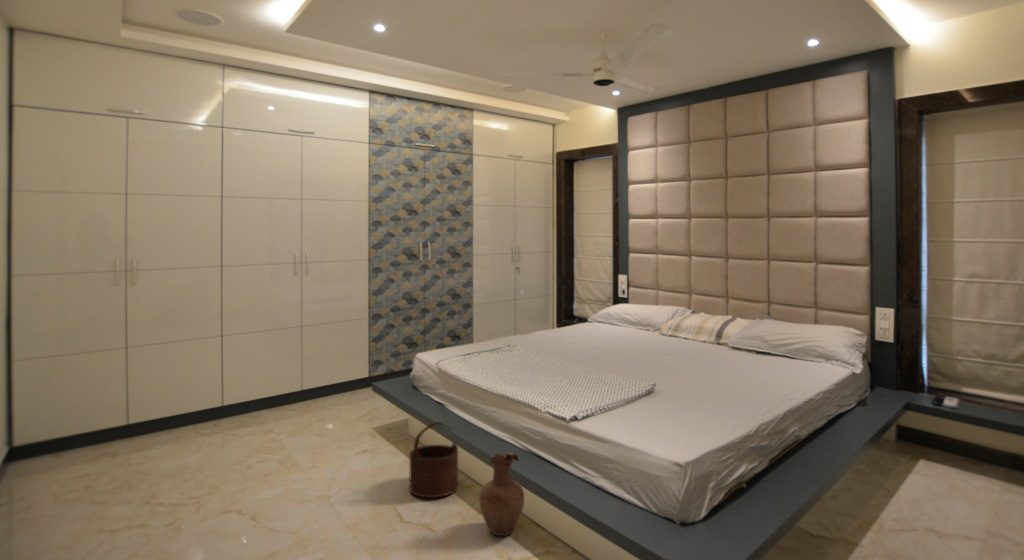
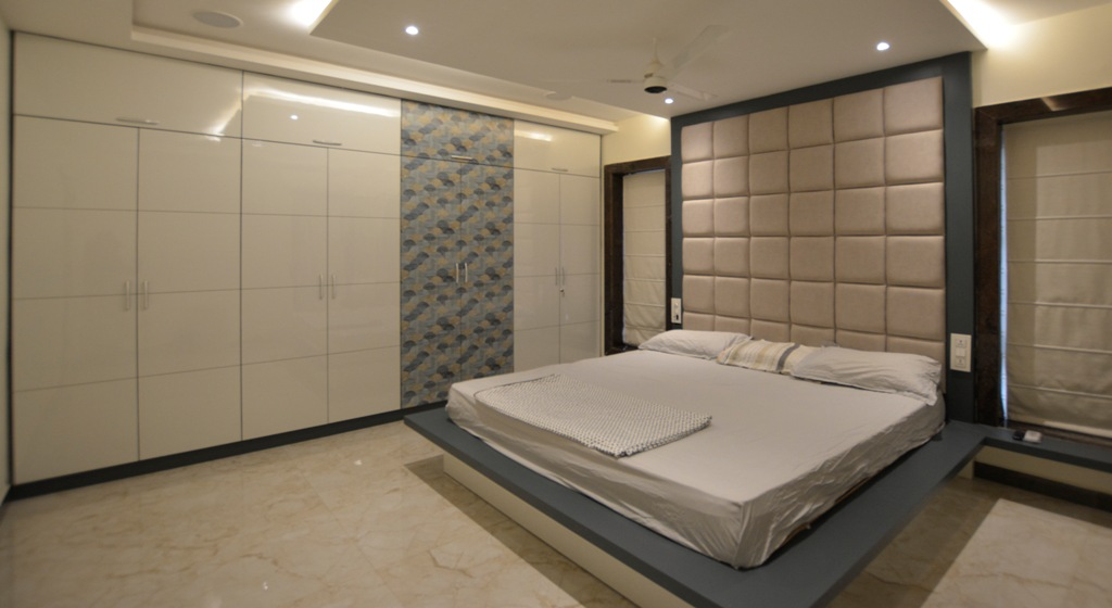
- wooden bucket (433, 455)
- vase (501, 492)
